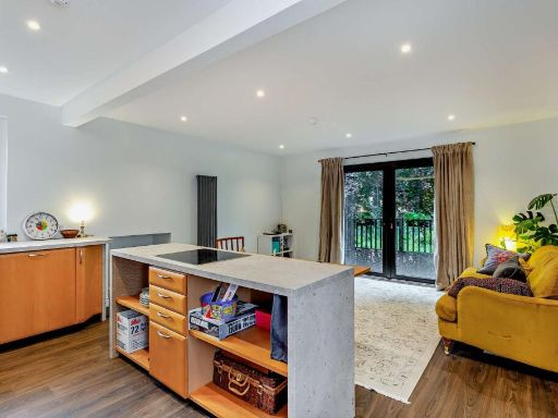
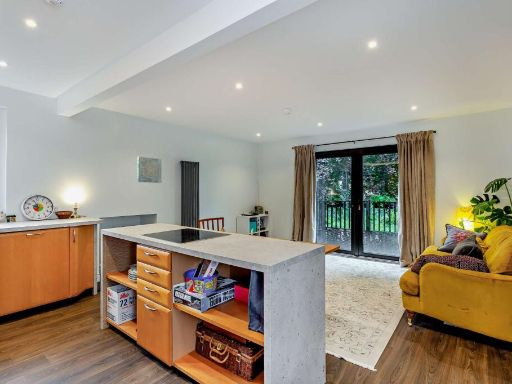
+ wall art (149, 170)
